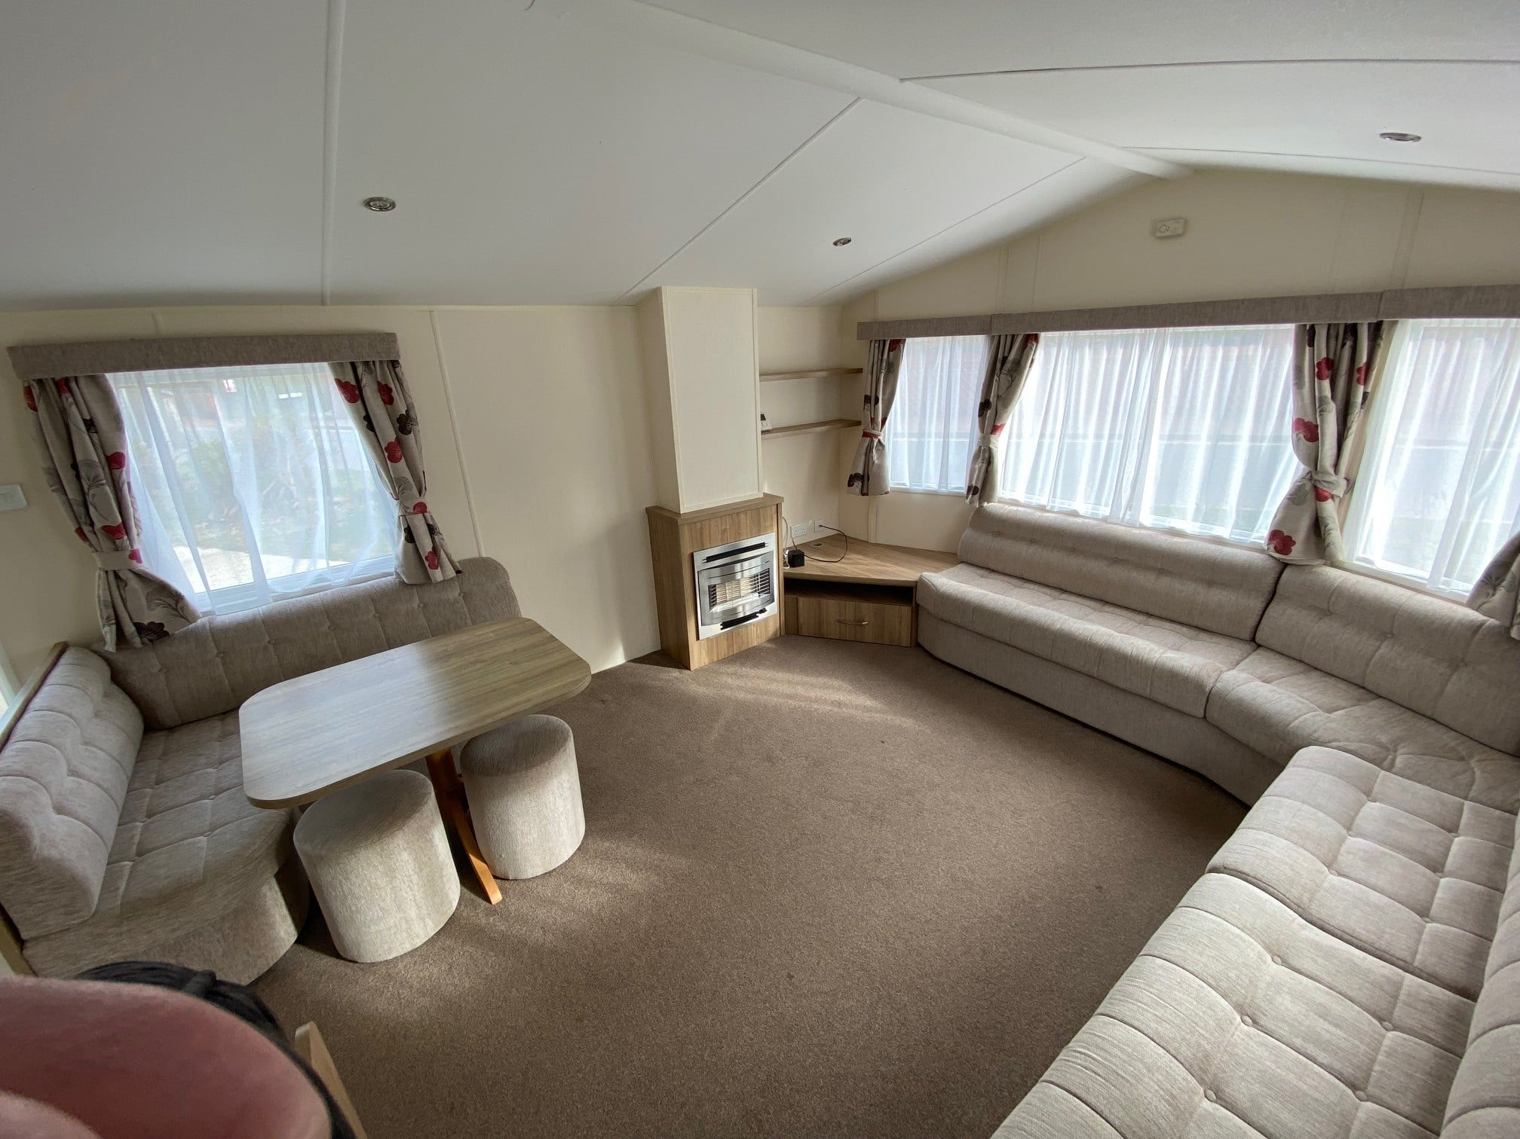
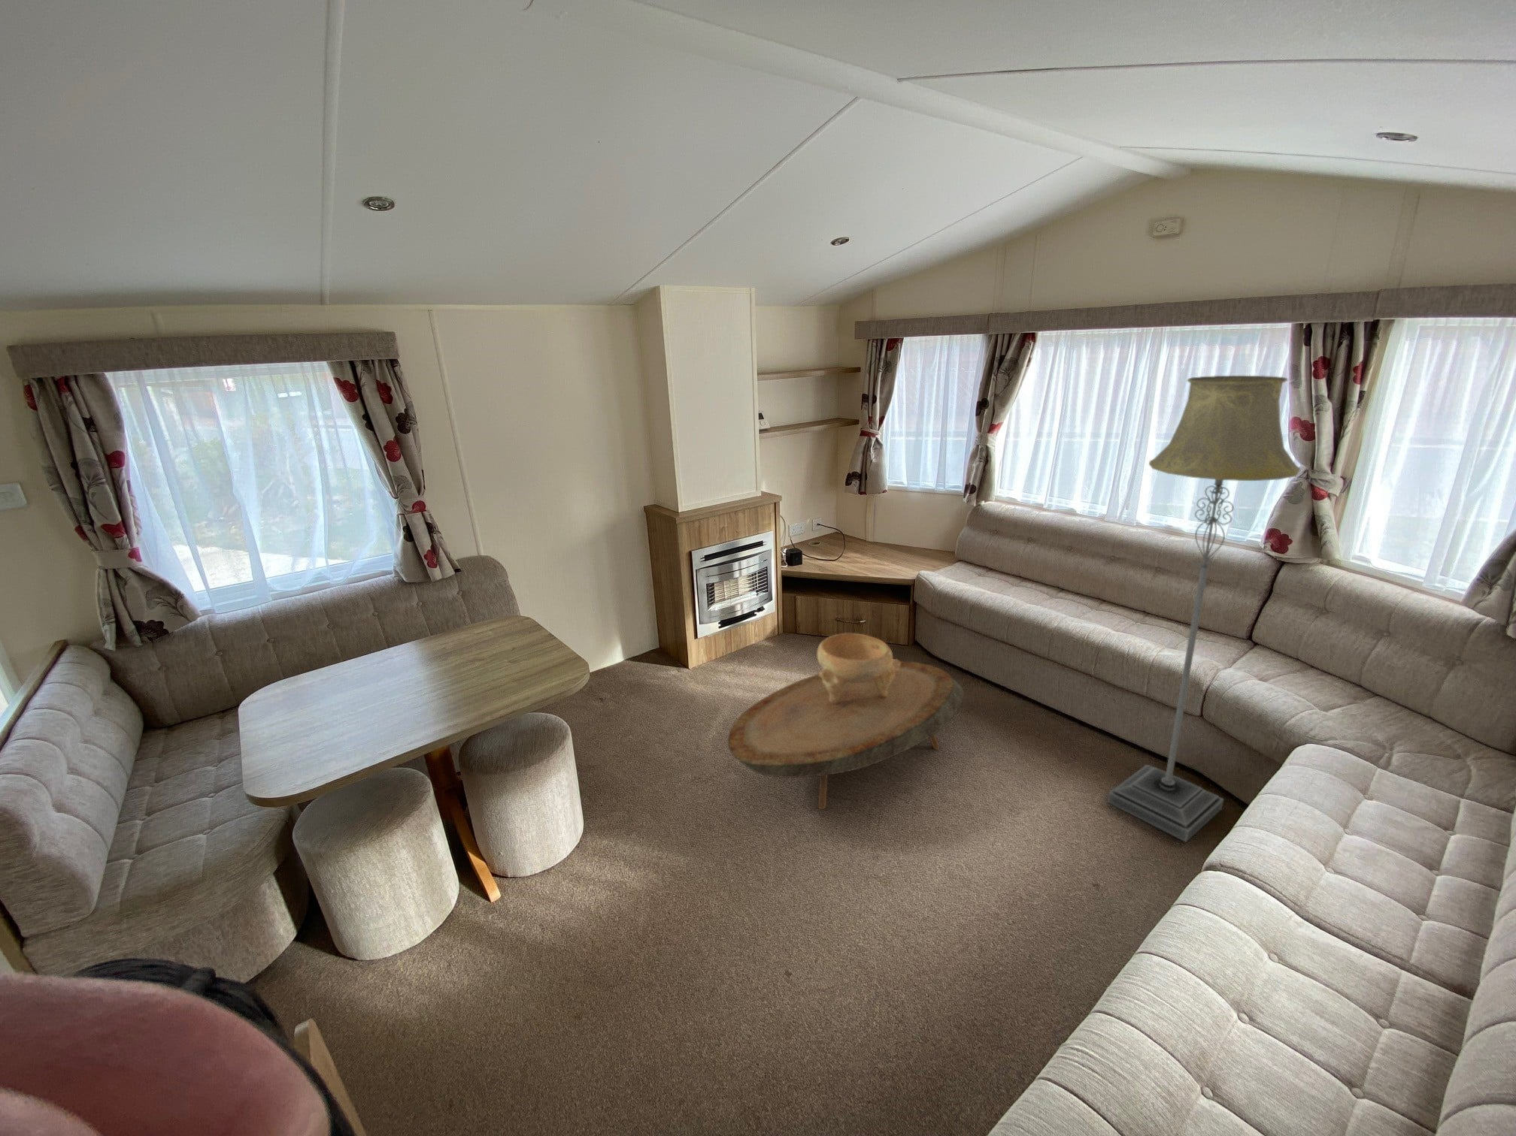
+ coffee table (850, 733)
+ decorative bowl (856, 671)
+ floor lamp (1196, 615)
